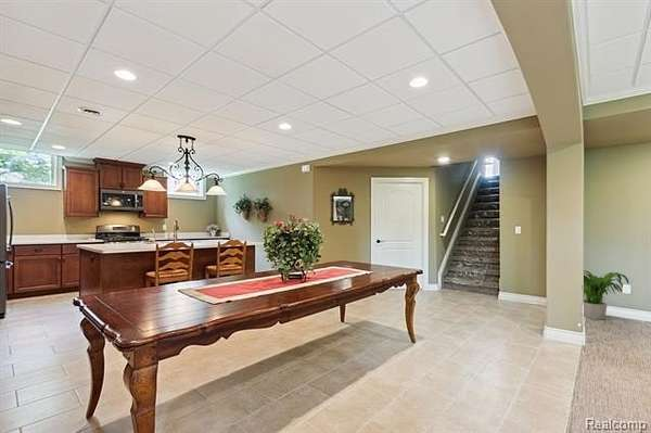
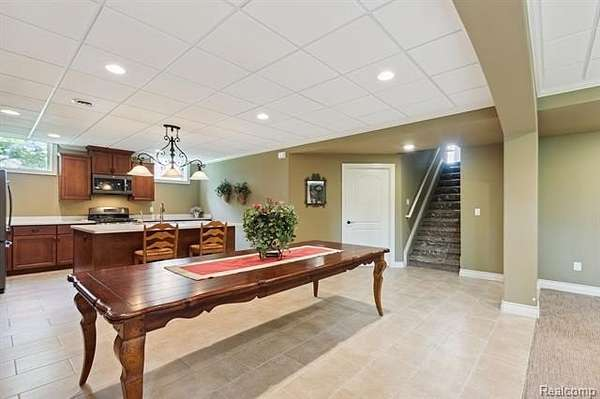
- potted plant (596, 294)
